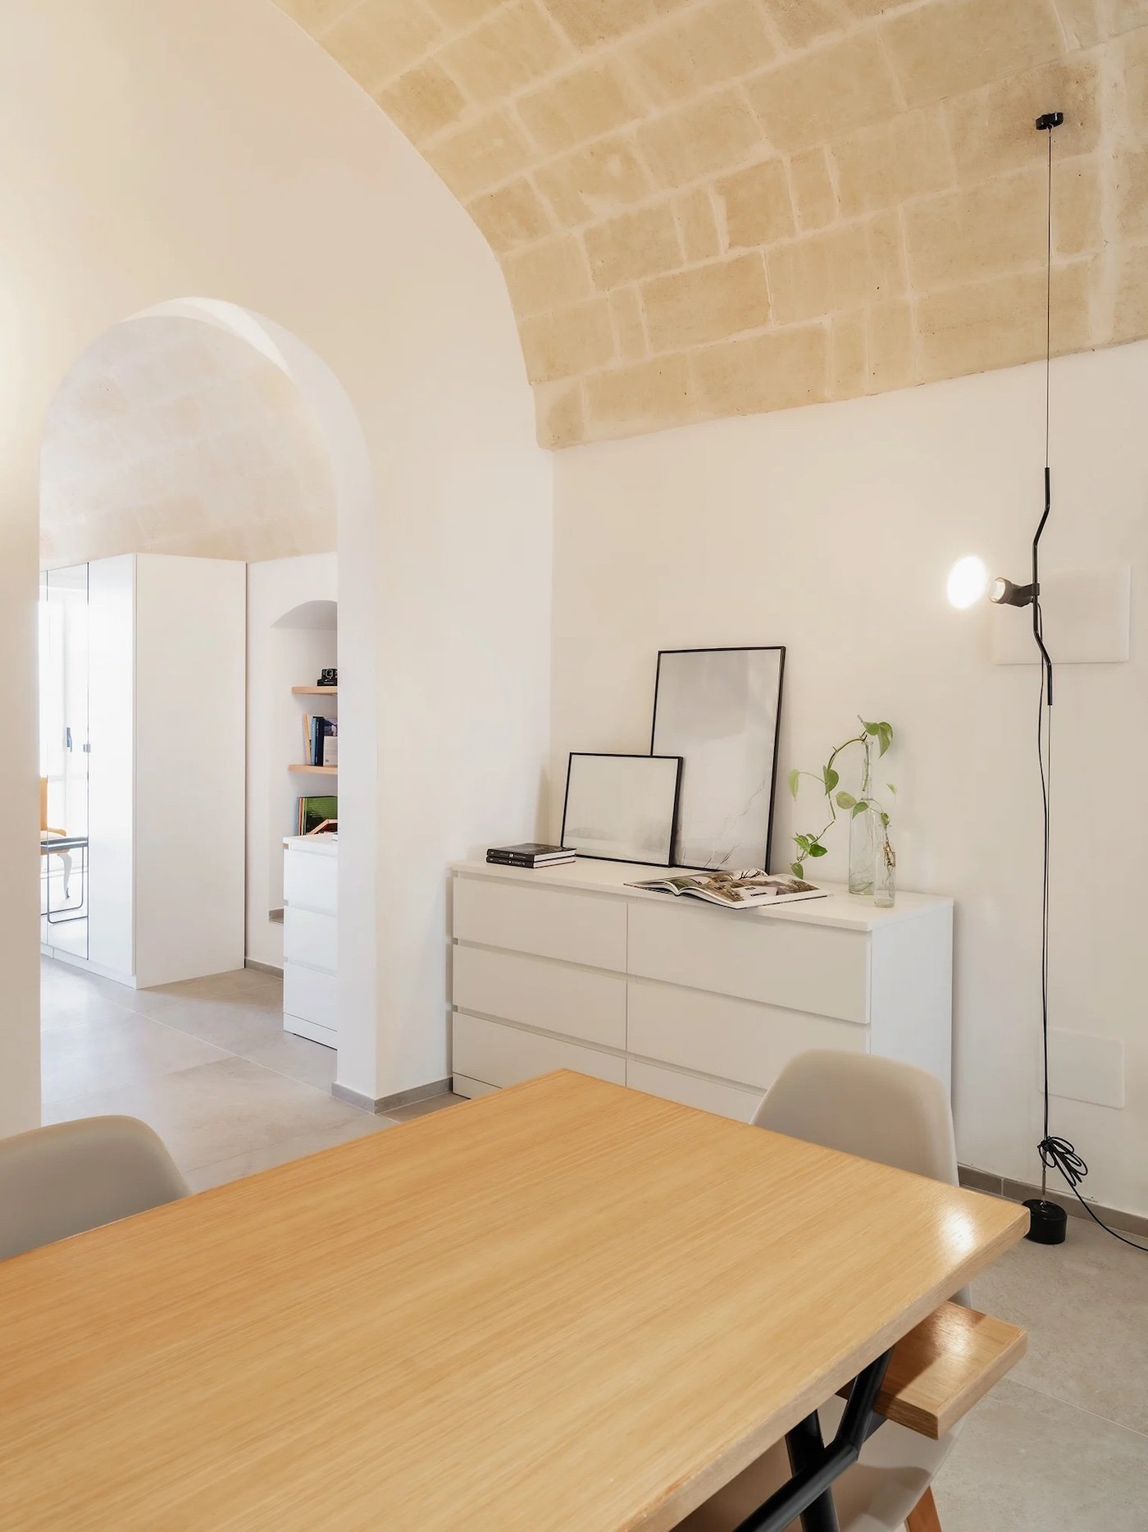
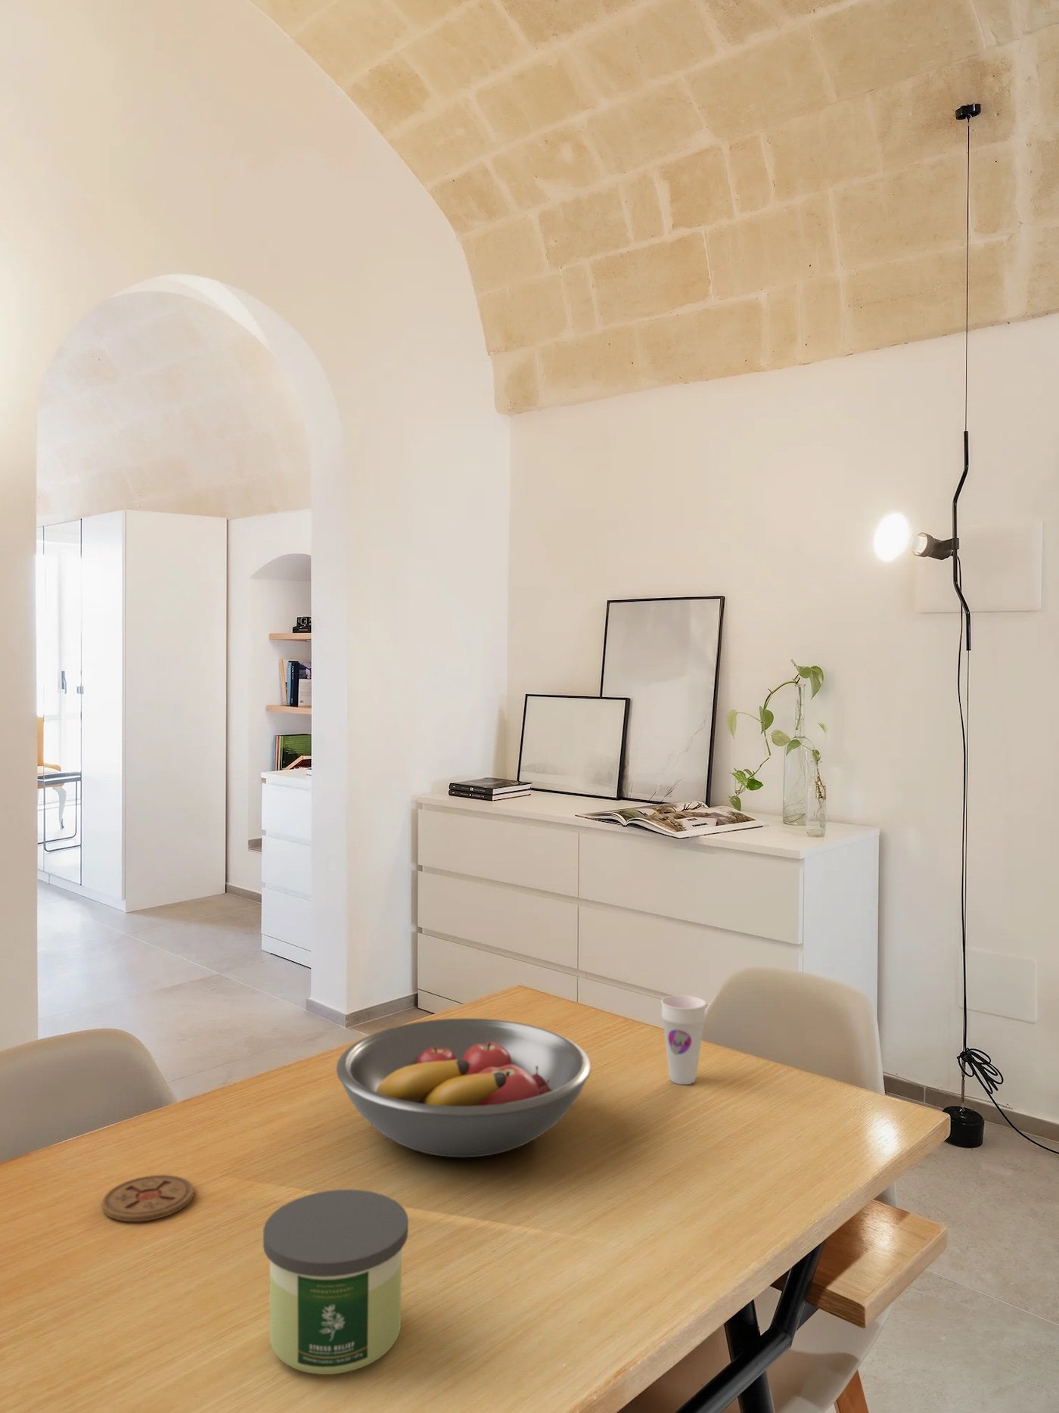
+ cup (683, 1040)
+ fruit bowl (464, 1085)
+ candle (336, 1281)
+ coaster (148, 1197)
